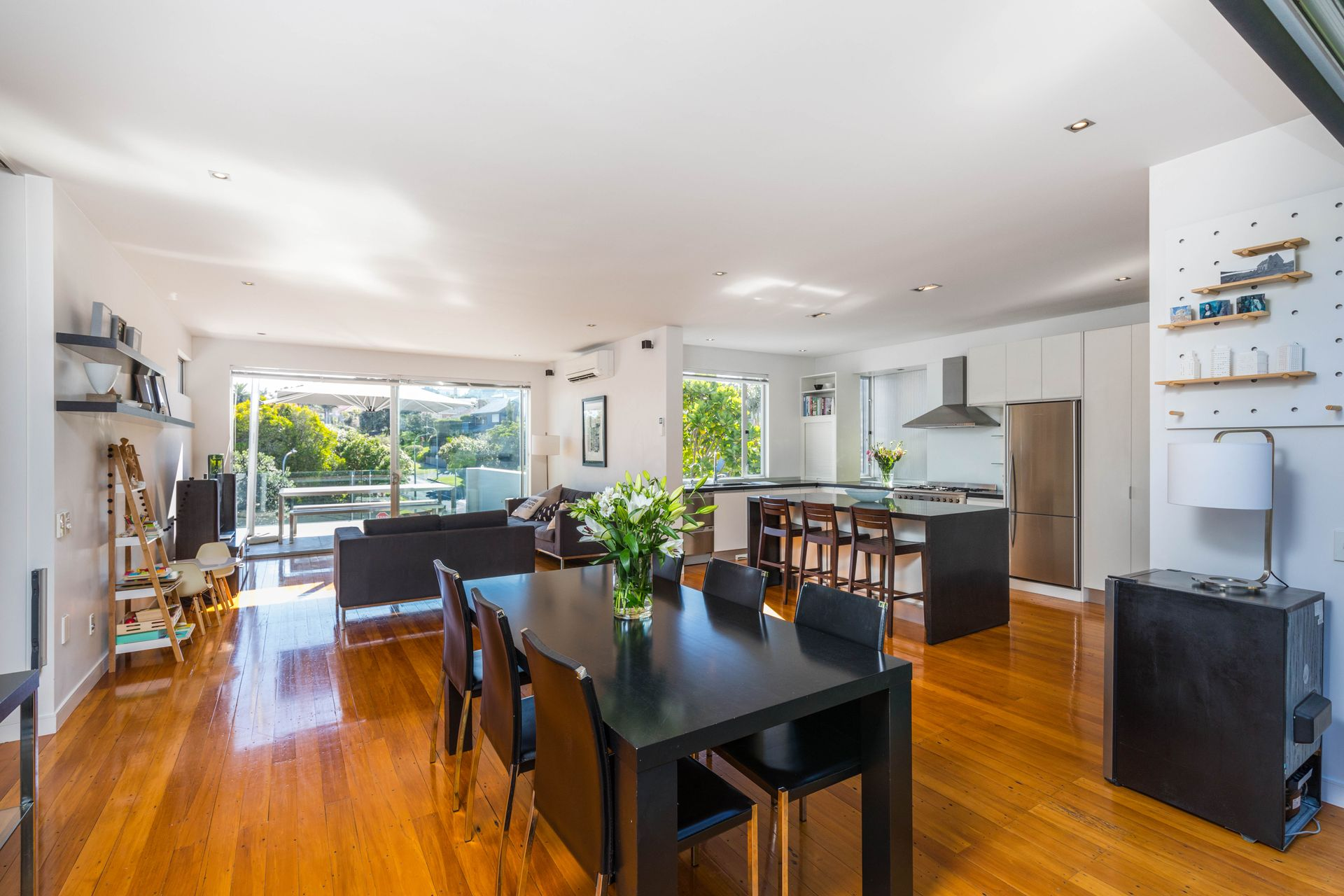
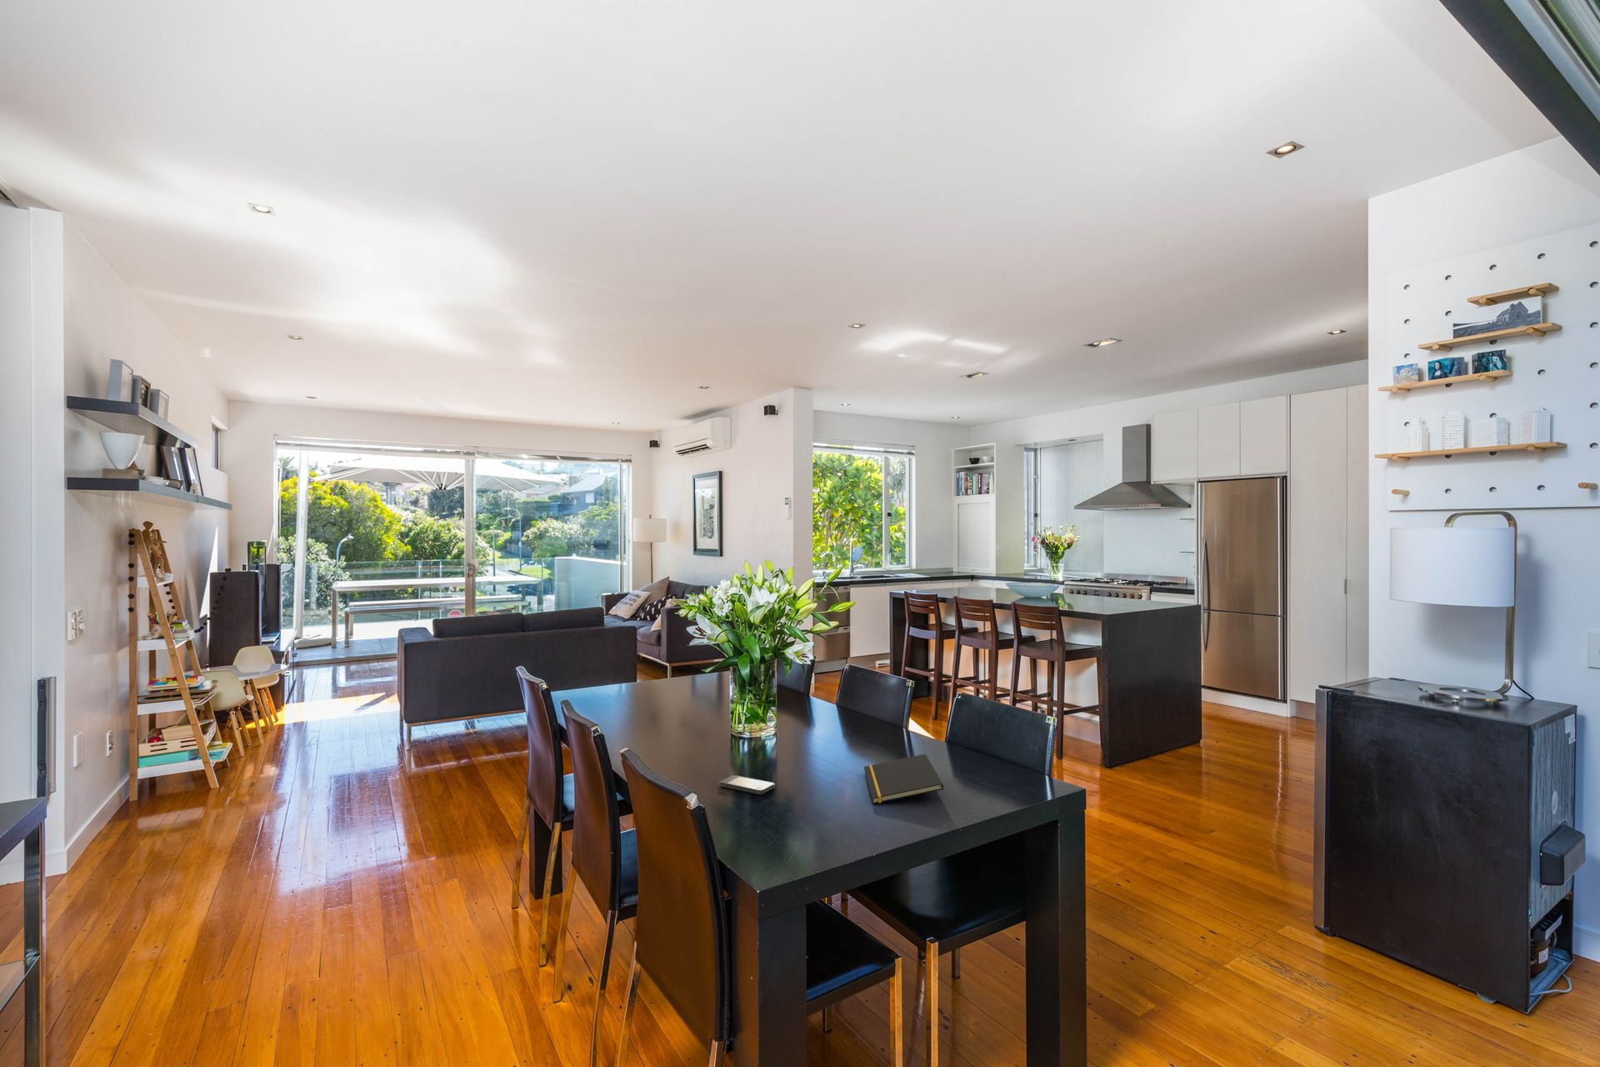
+ smartphone (746, 785)
+ notepad (901, 776)
